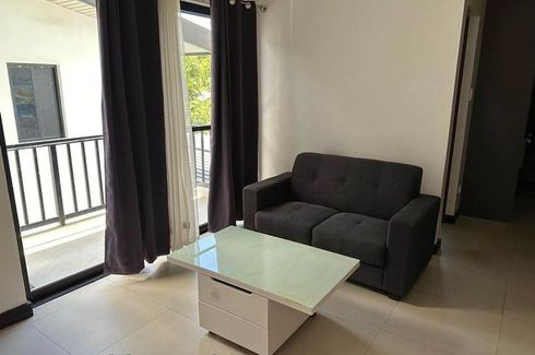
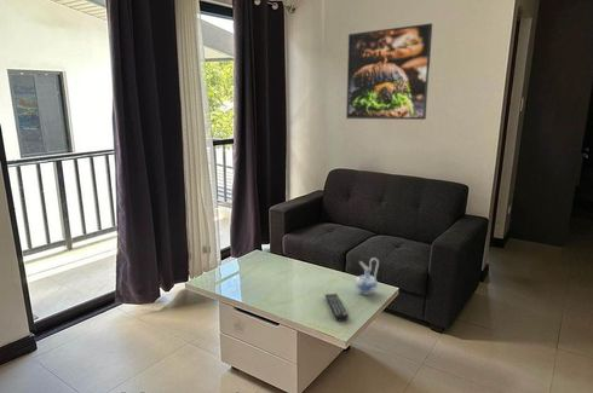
+ remote control (335, 306)
+ ceramic pitcher (367, 274)
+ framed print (385, 75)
